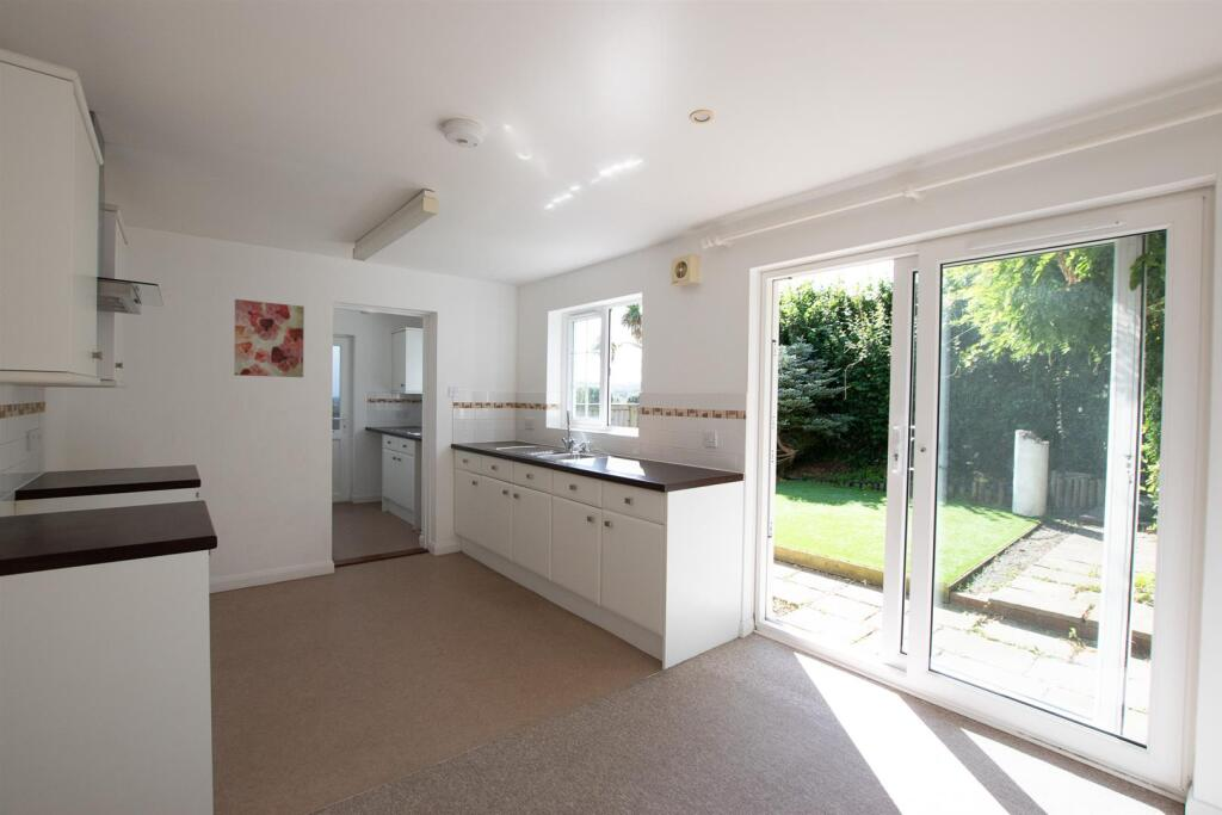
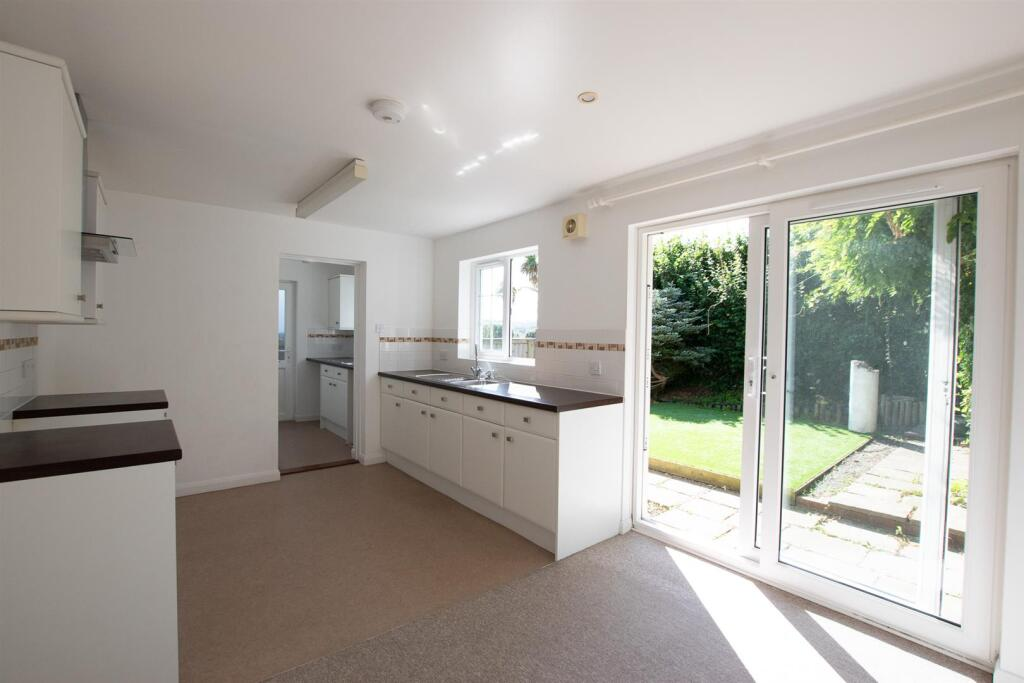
- wall art (270, 339)
